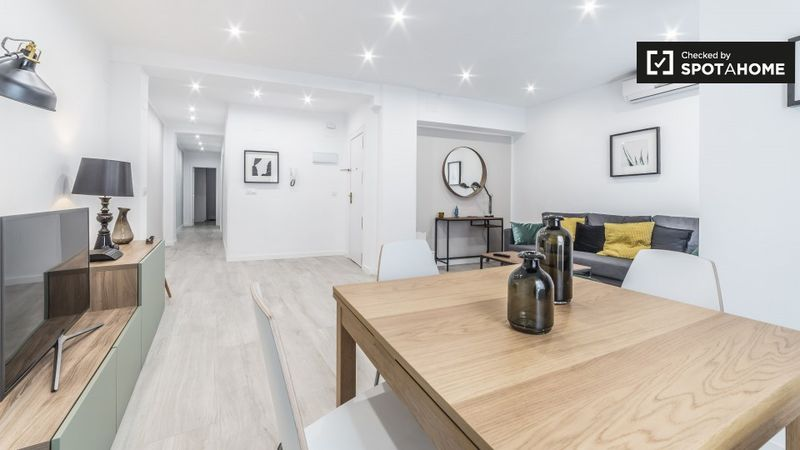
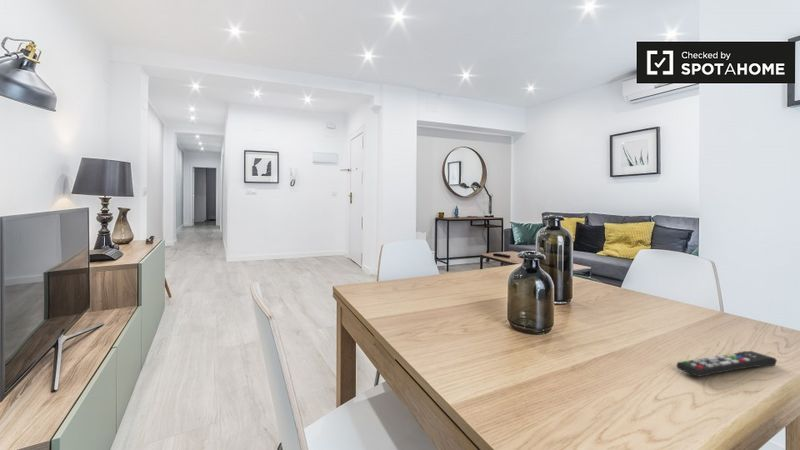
+ remote control (727, 363)
